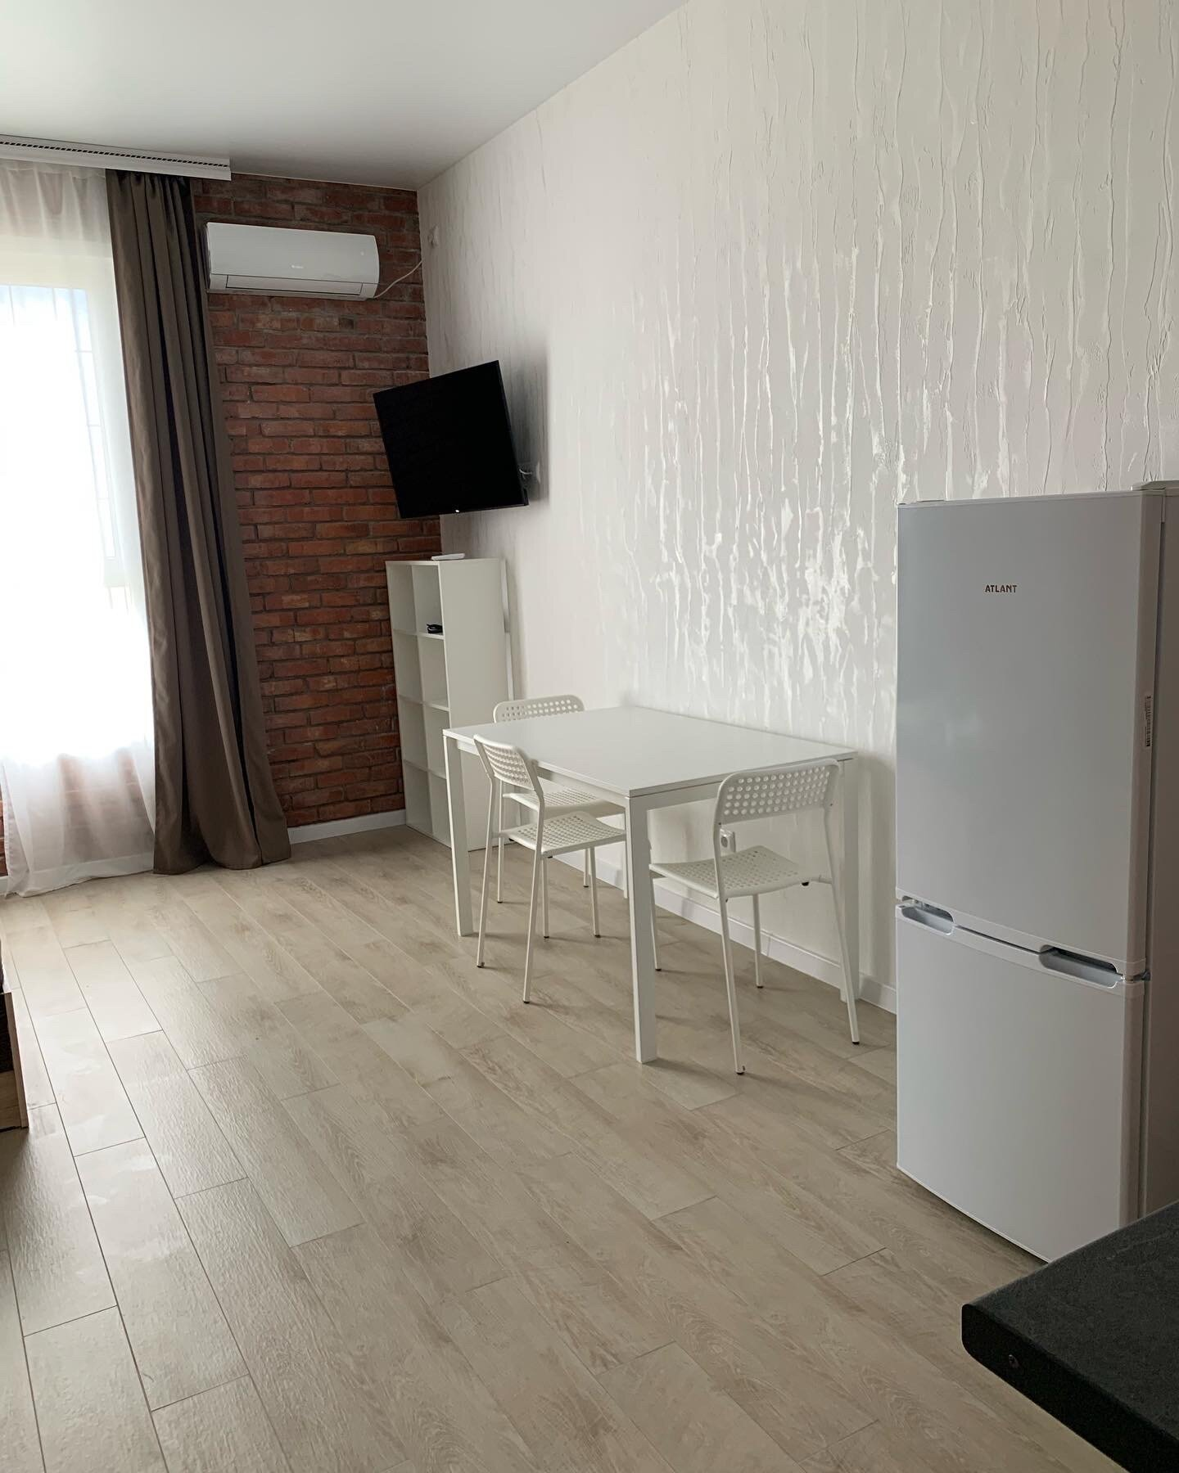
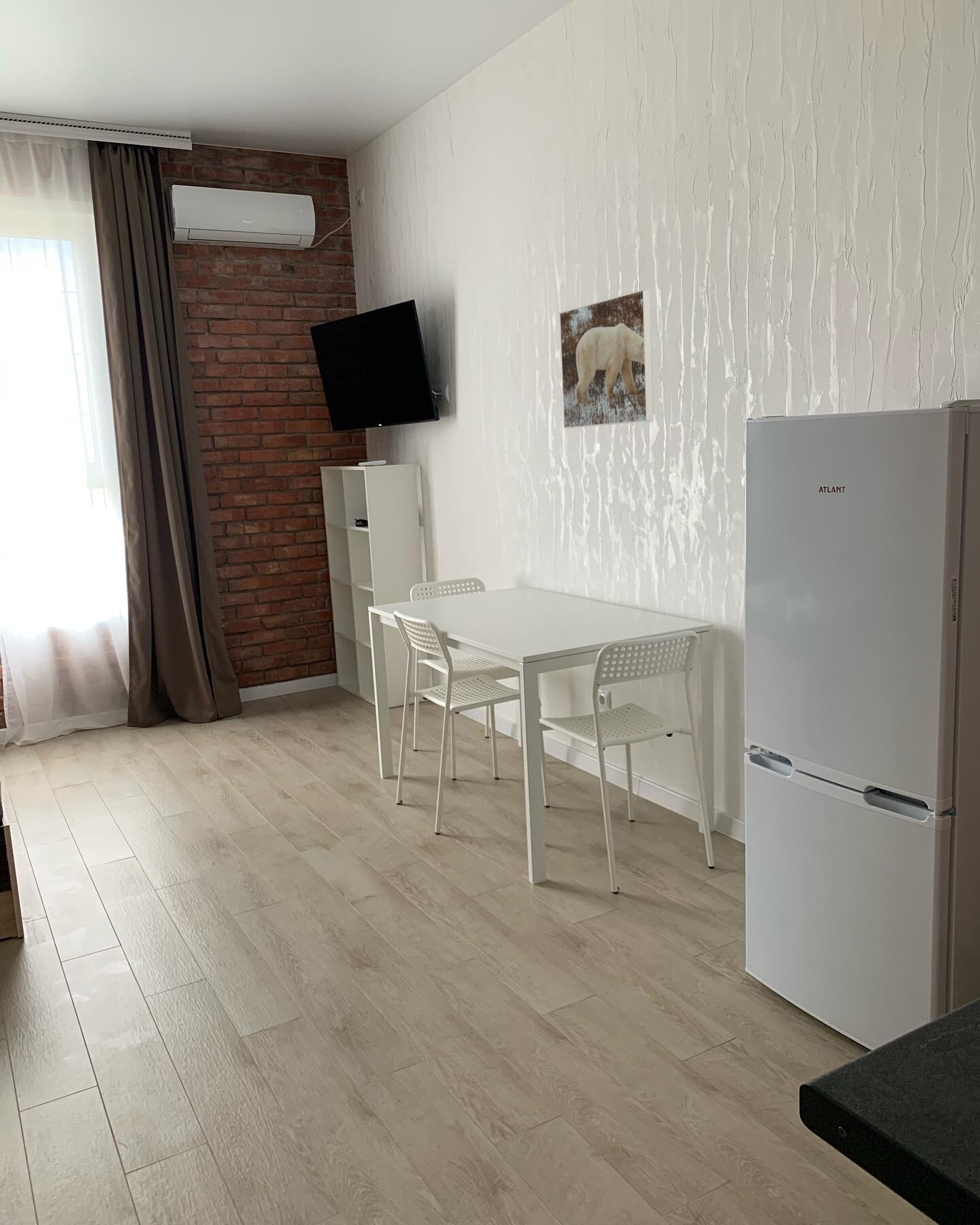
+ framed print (604, 363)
